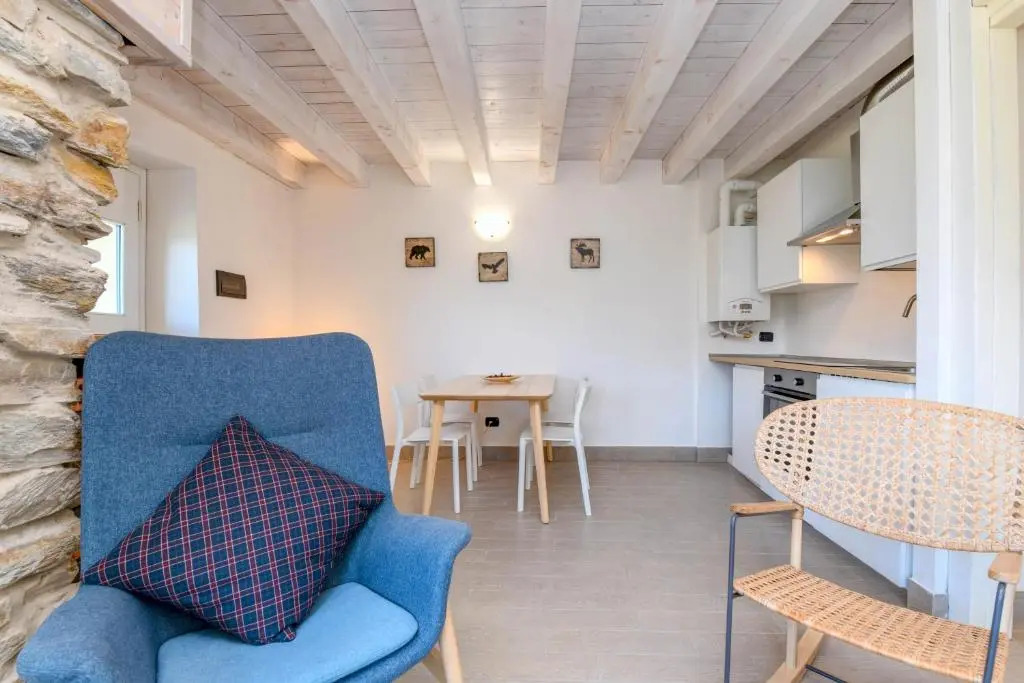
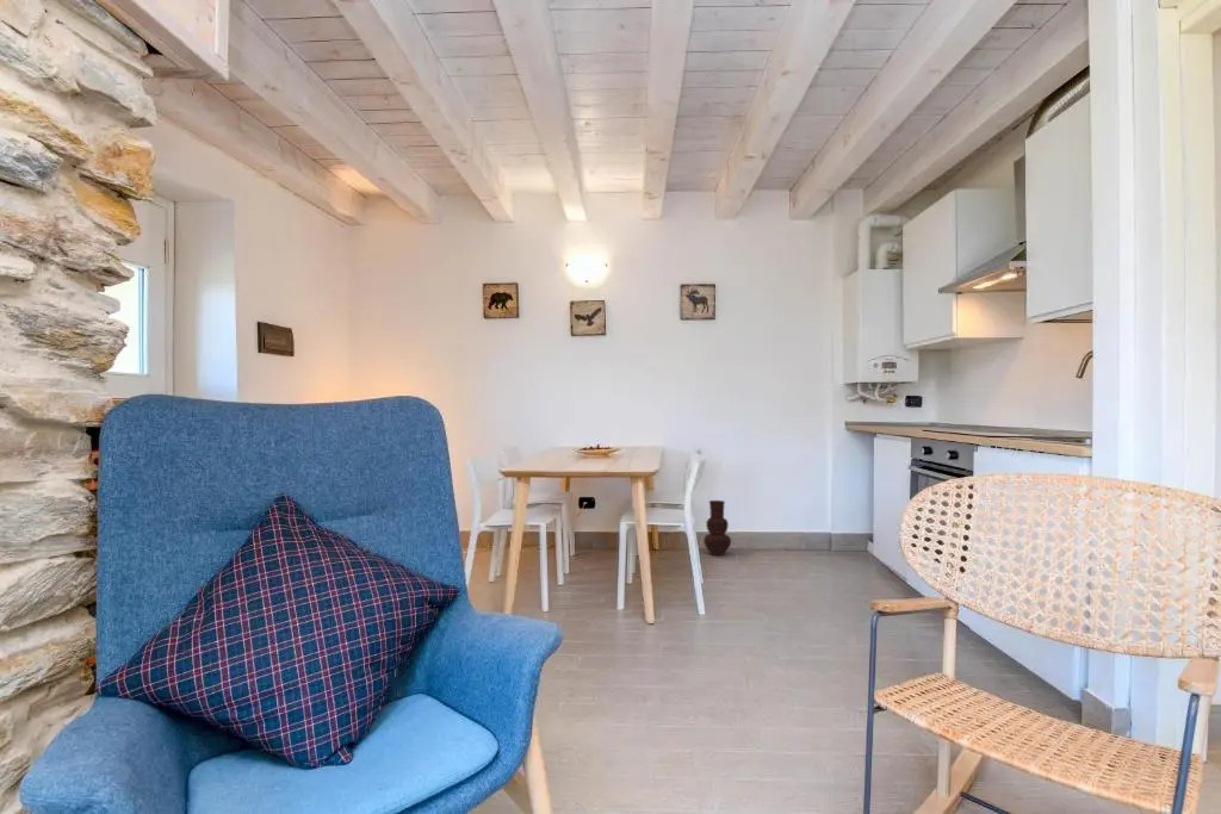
+ vase (717, 527)
